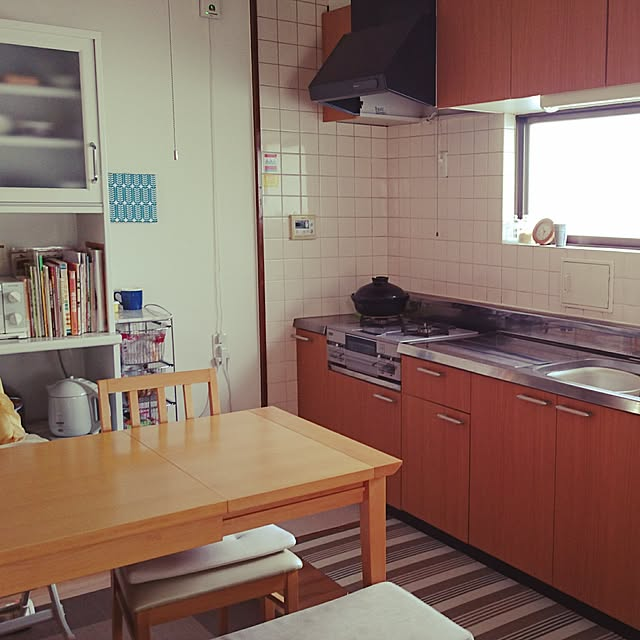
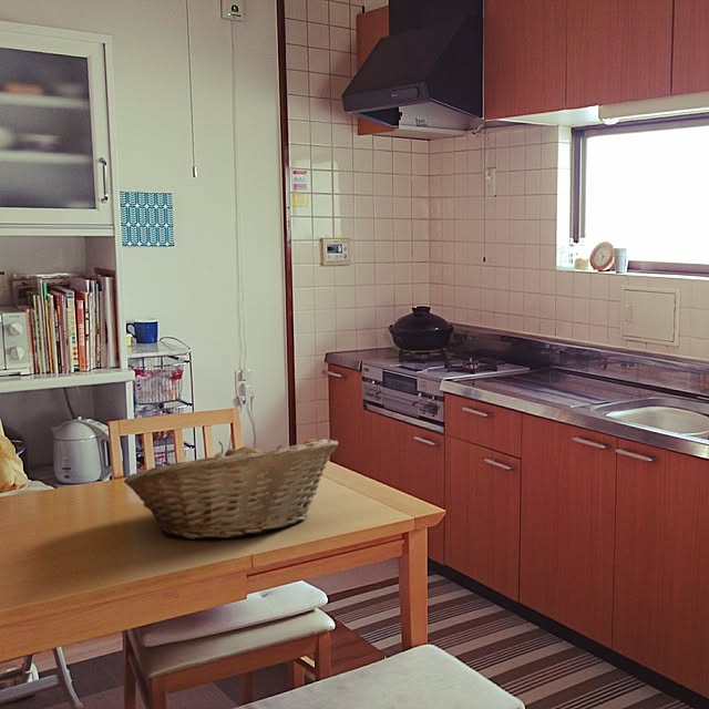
+ fruit basket (235, 479)
